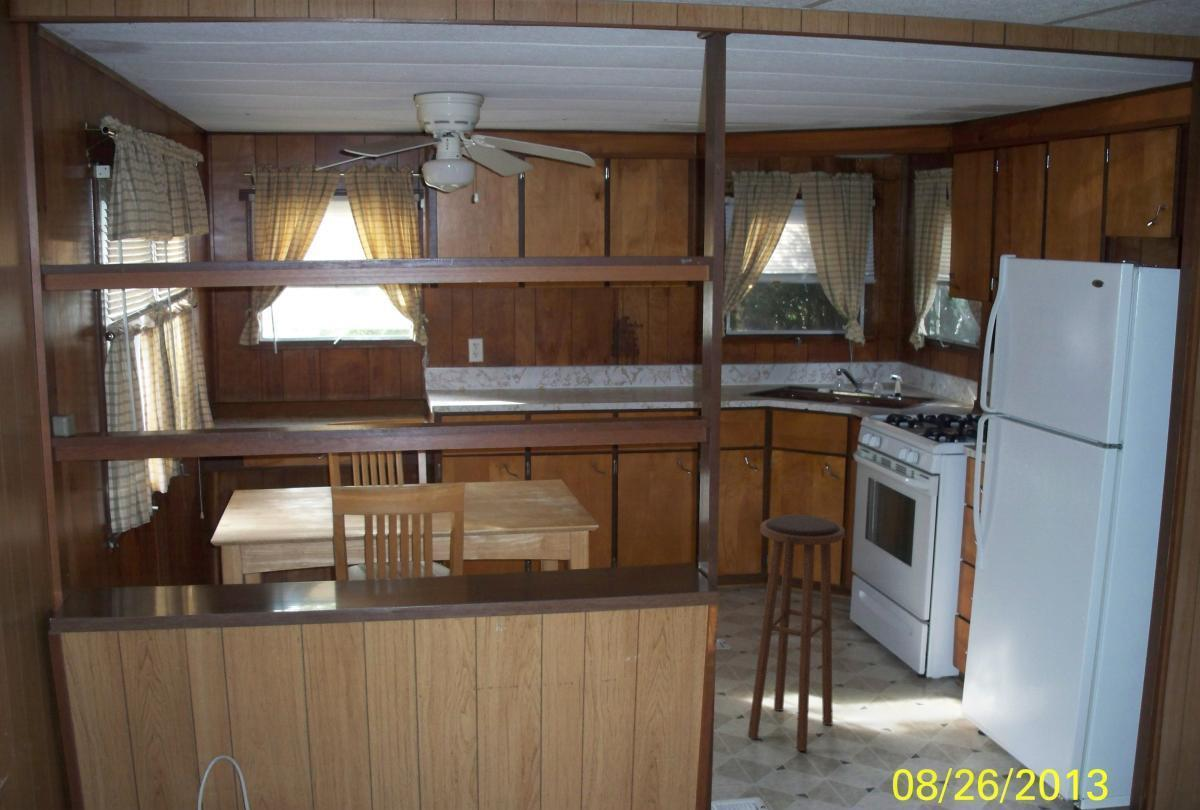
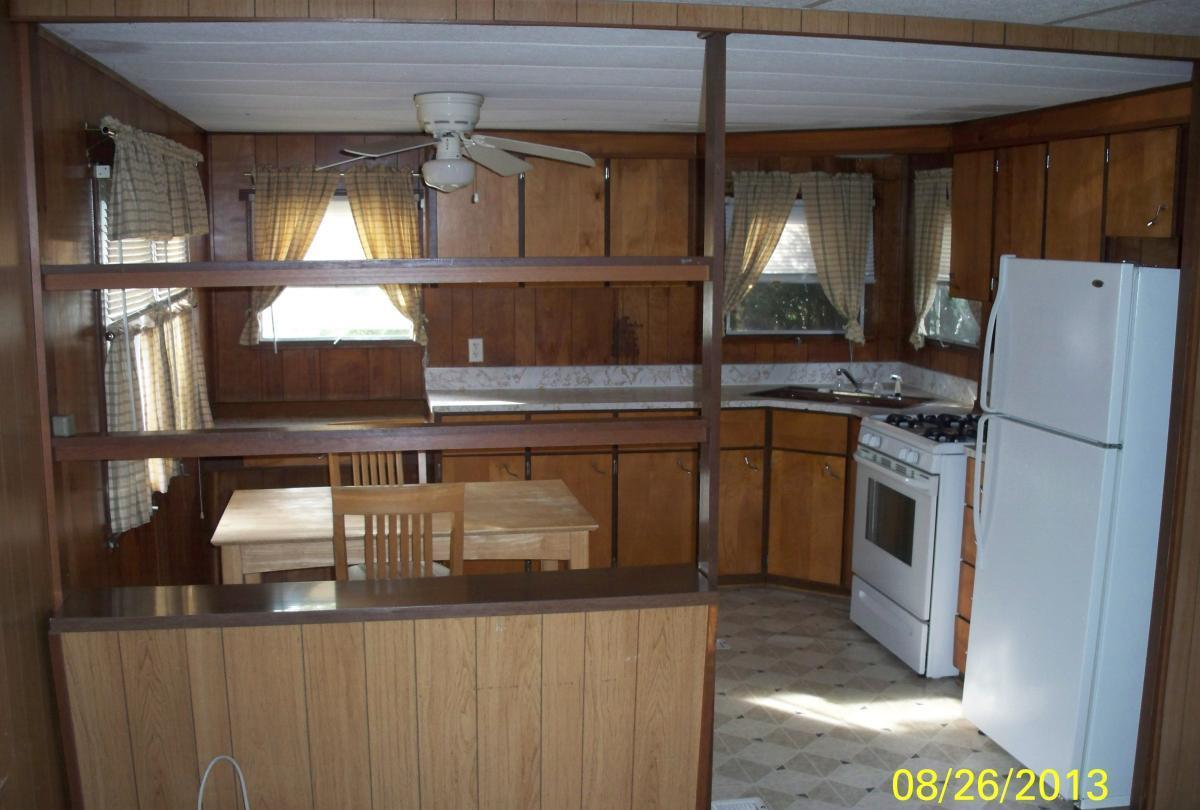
- stool (796, 630)
